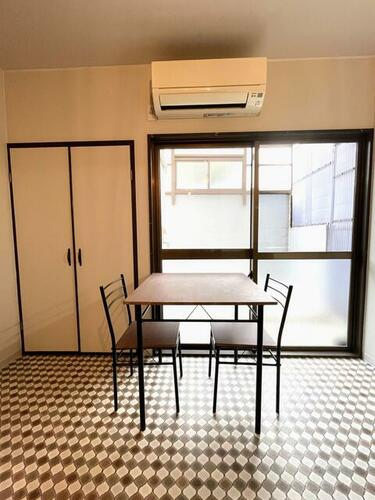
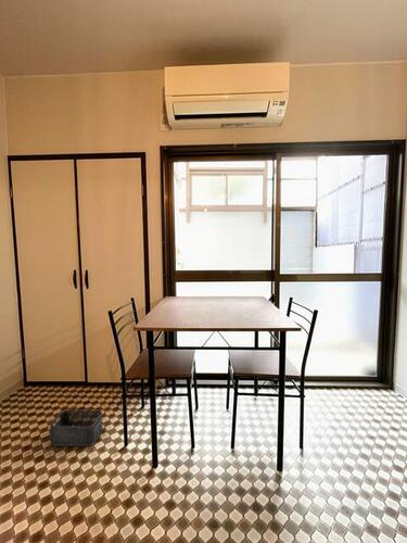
+ storage bin (77, 427)
